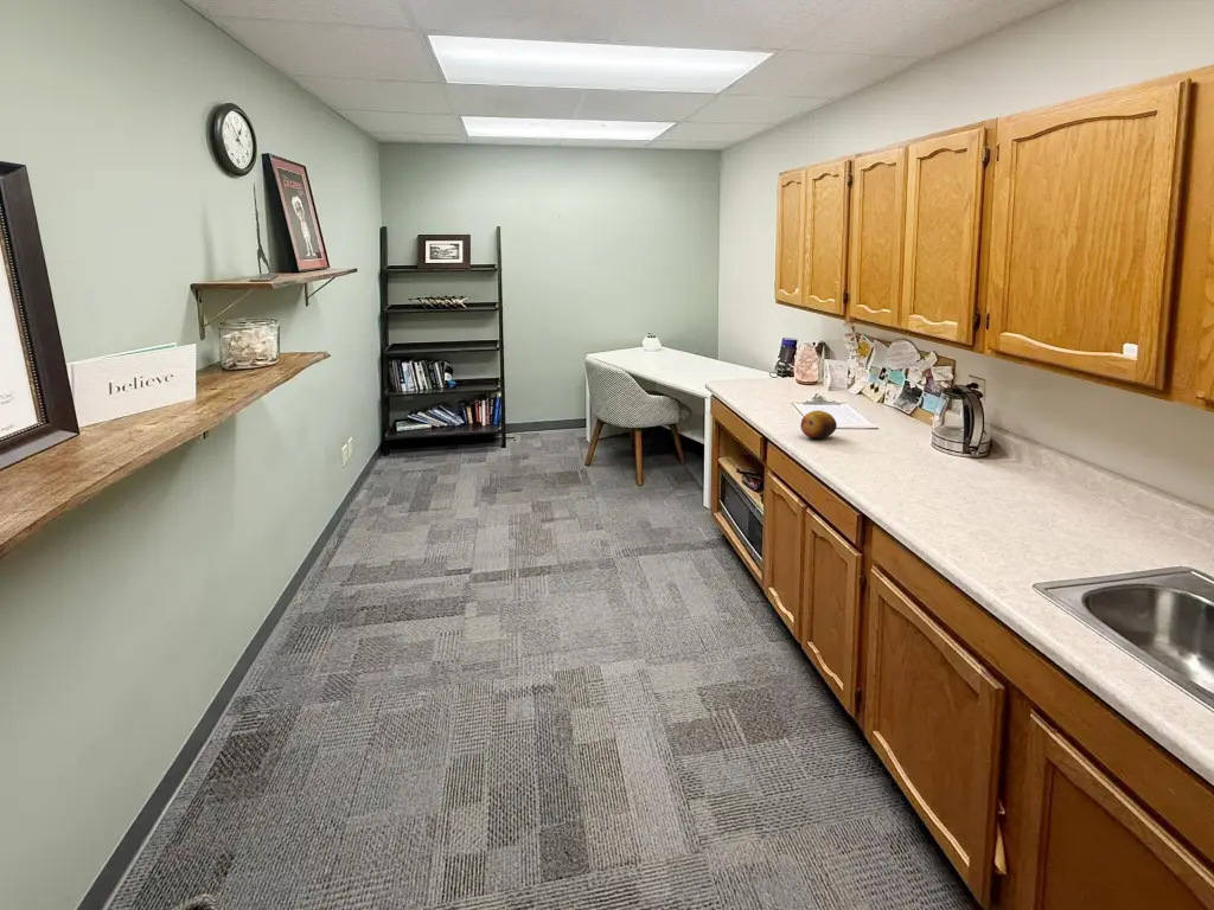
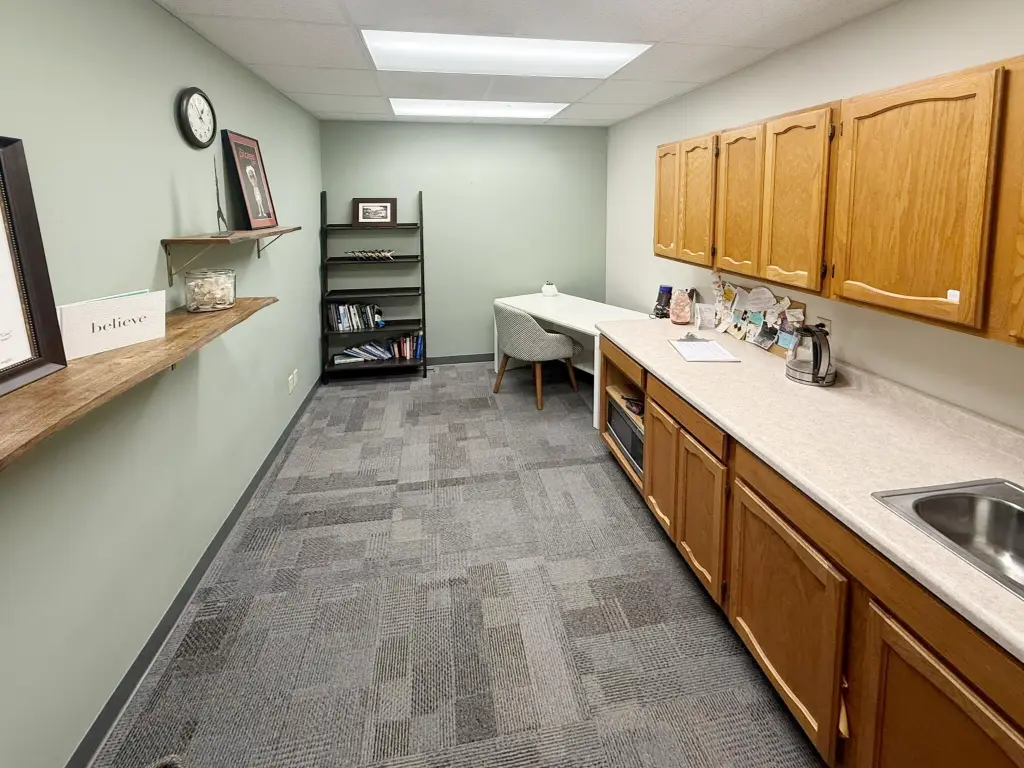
- fruit (818, 423)
